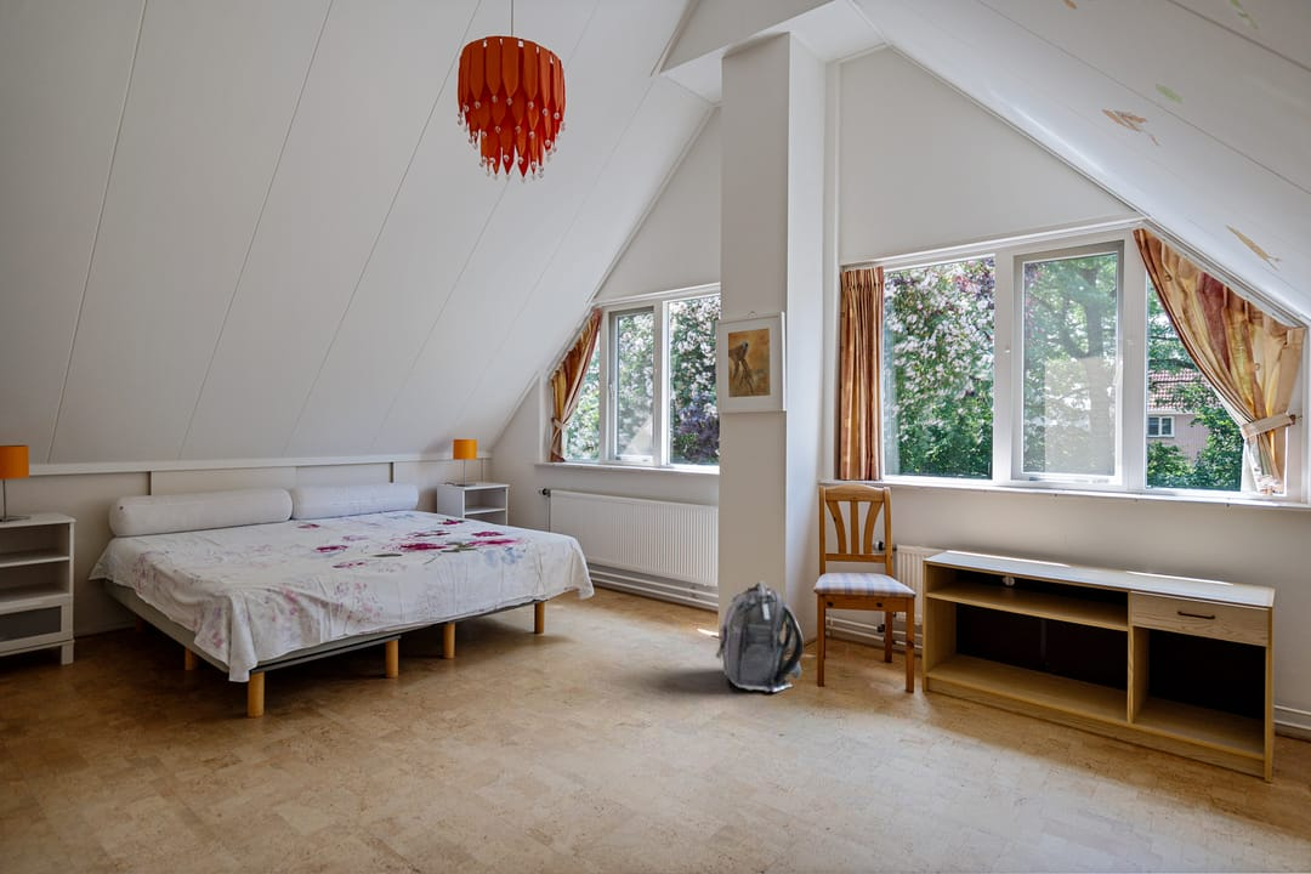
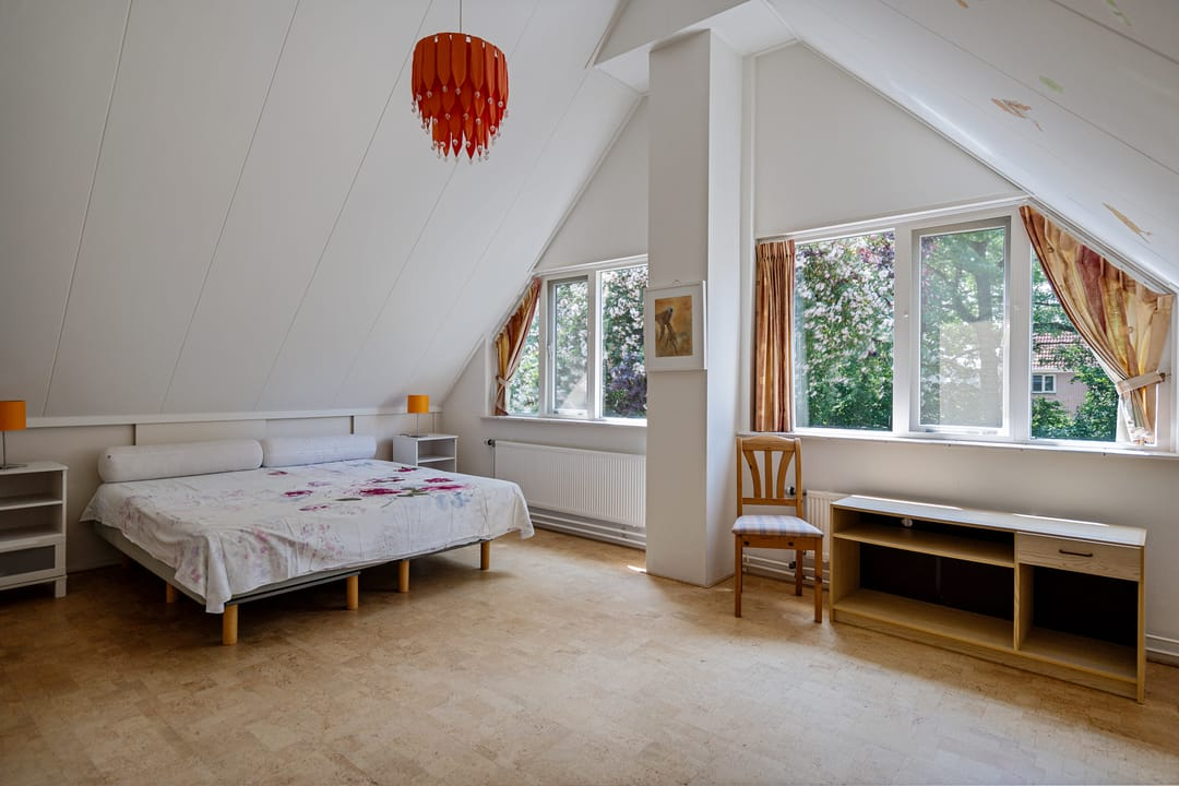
- backpack (759, 631)
